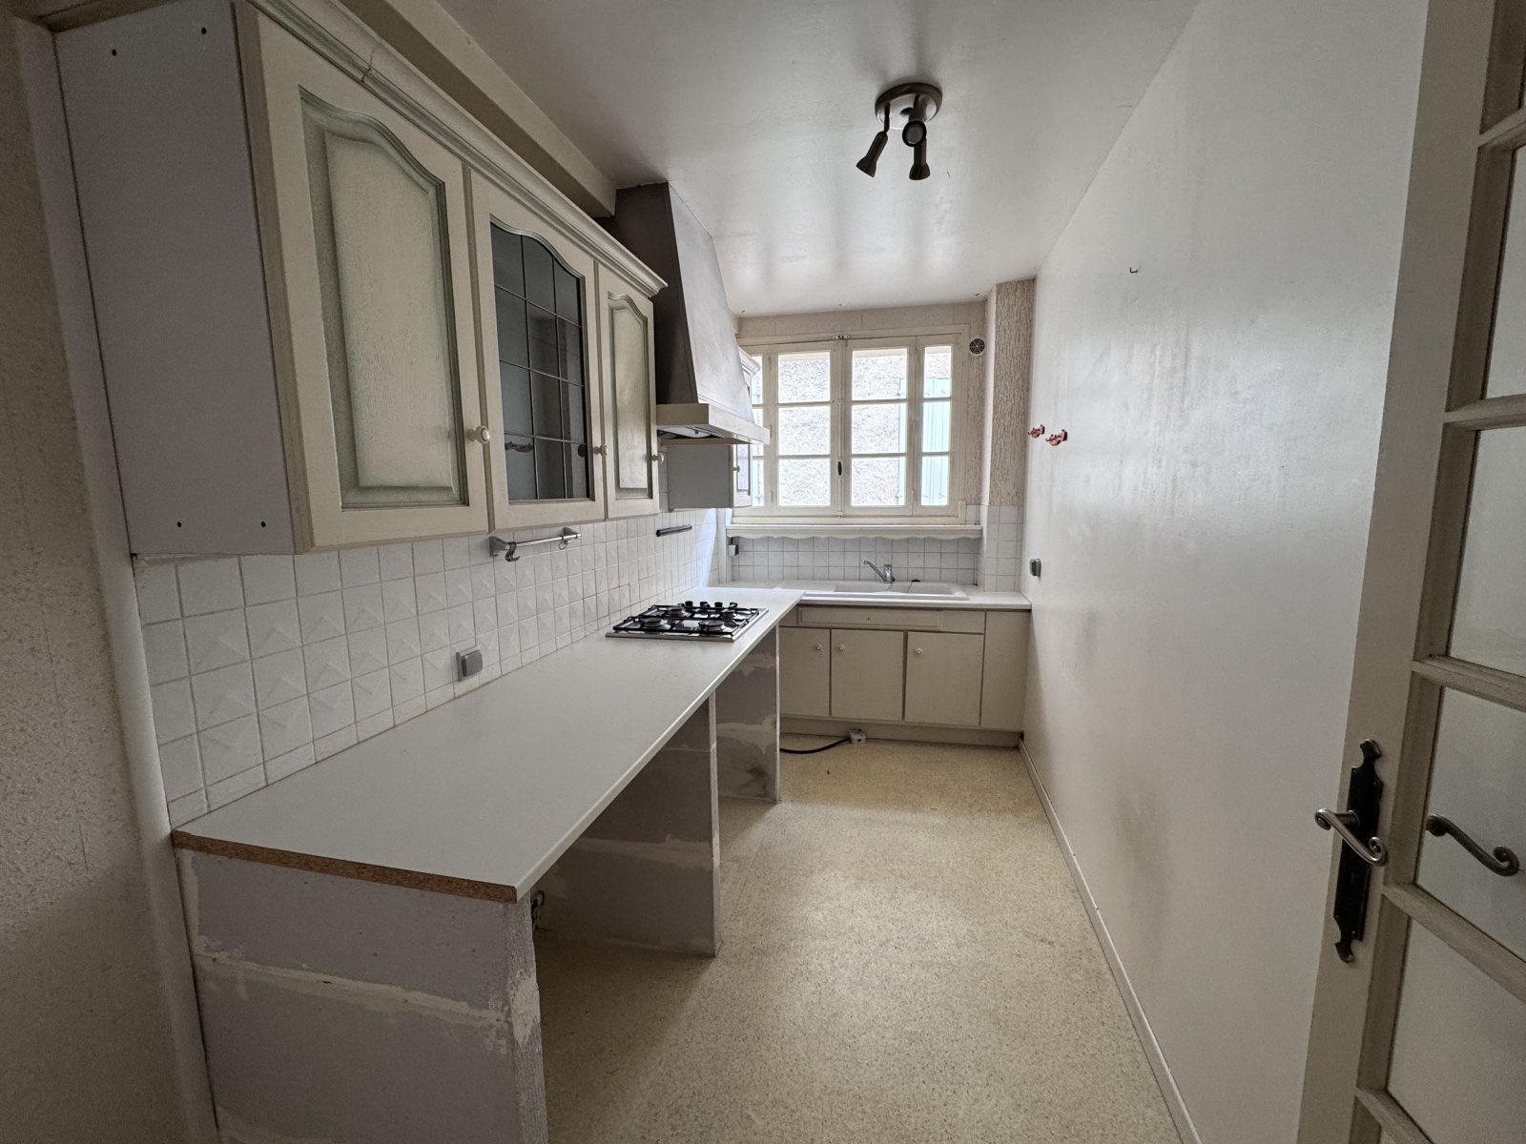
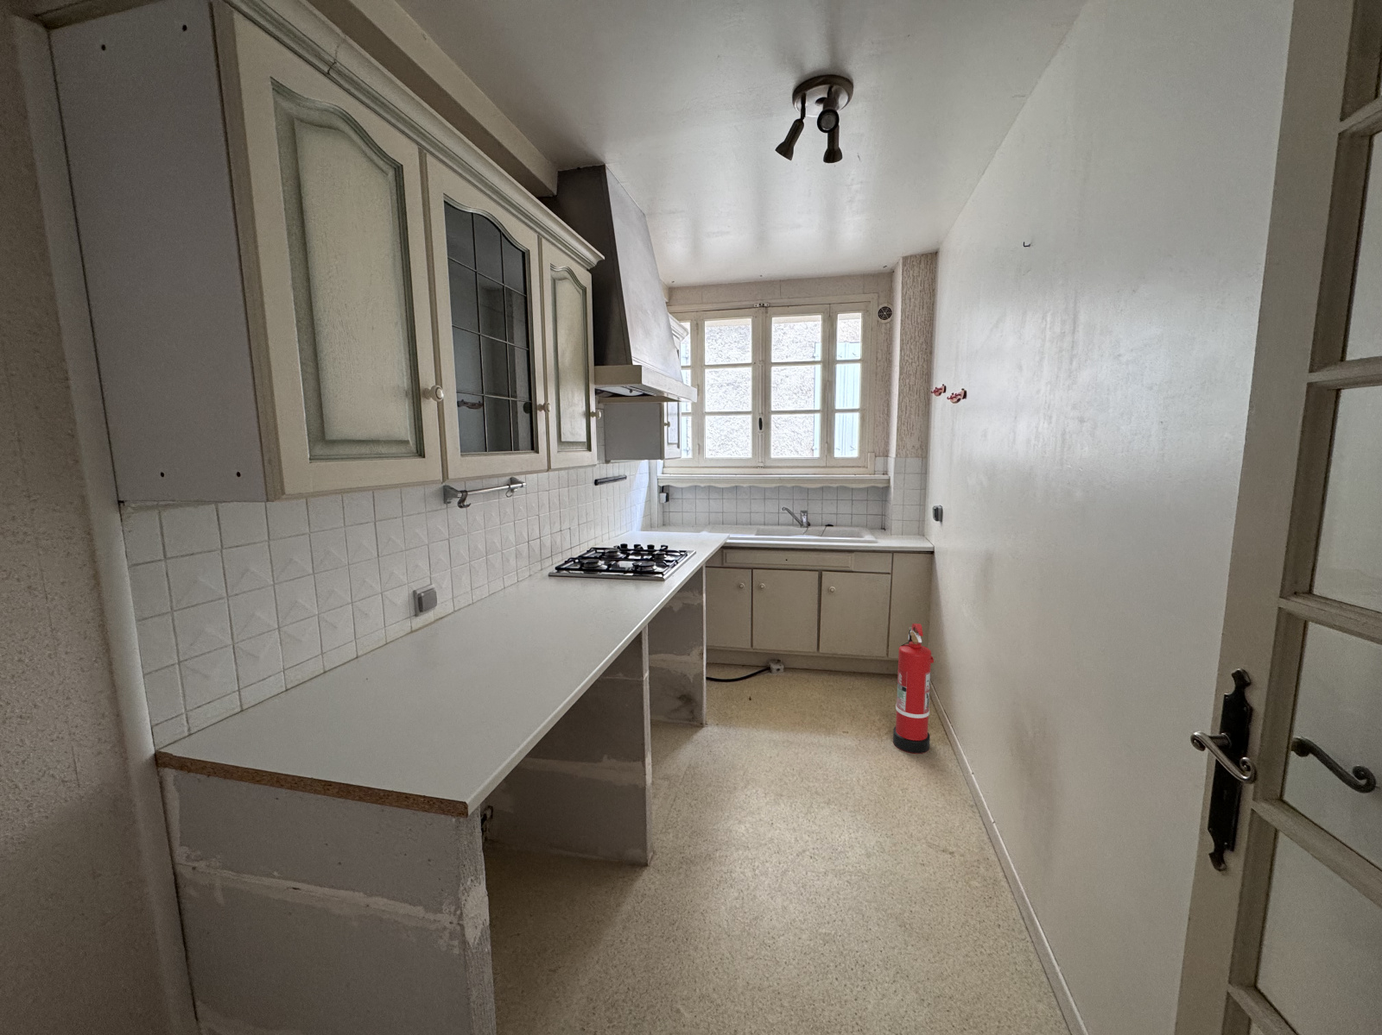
+ fire extinguisher (913, 683)
